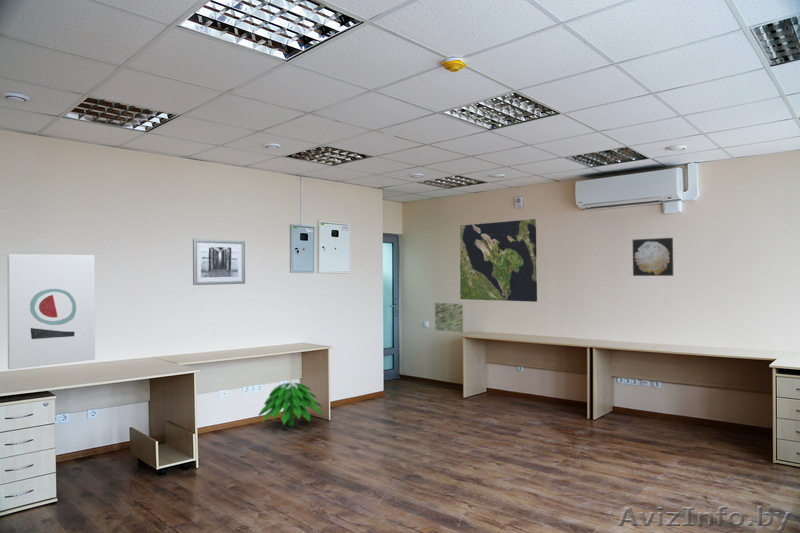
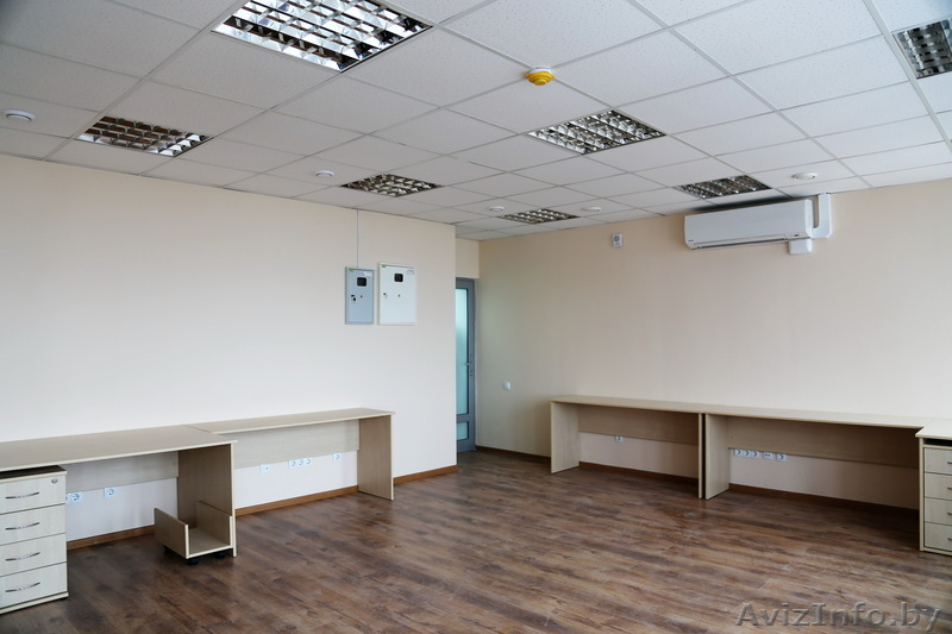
- world map (495, 261)
- wall art (53, 309)
- wall art (652, 257)
- wall art (448, 317)
- indoor plant (291, 401)
- wall art (219, 262)
